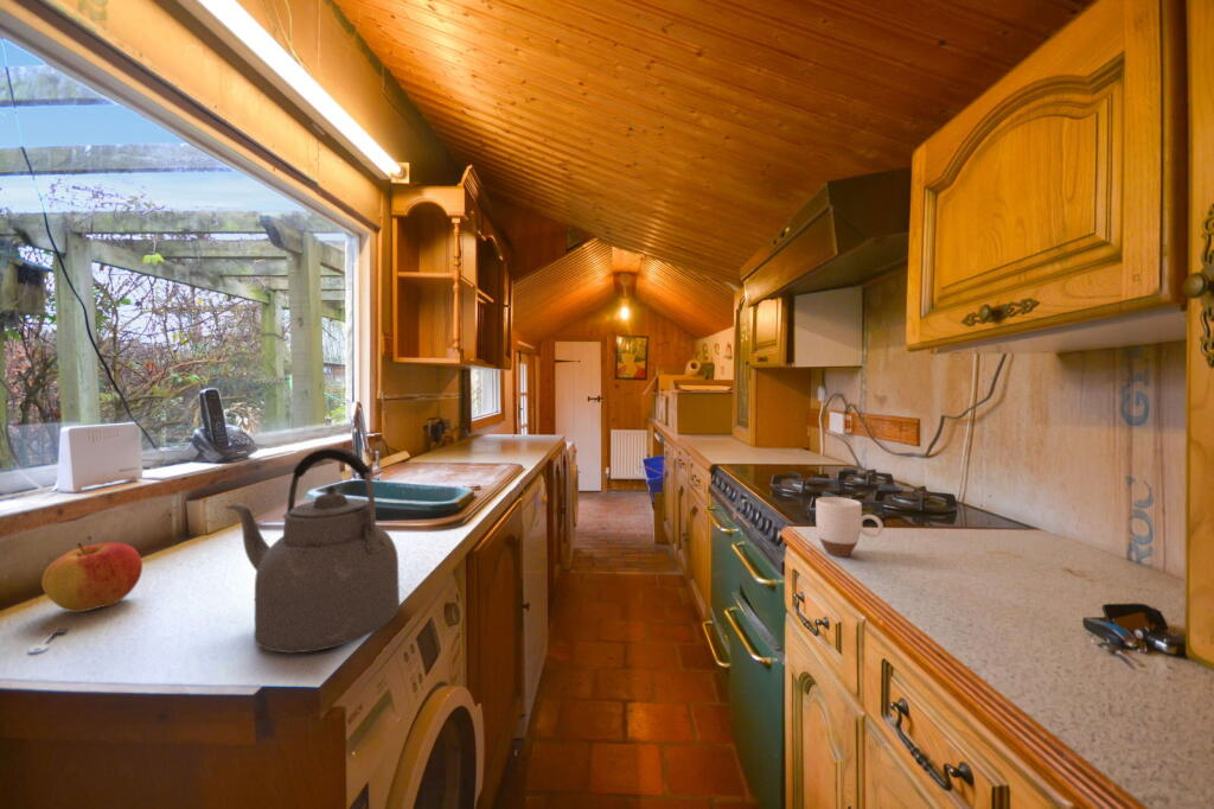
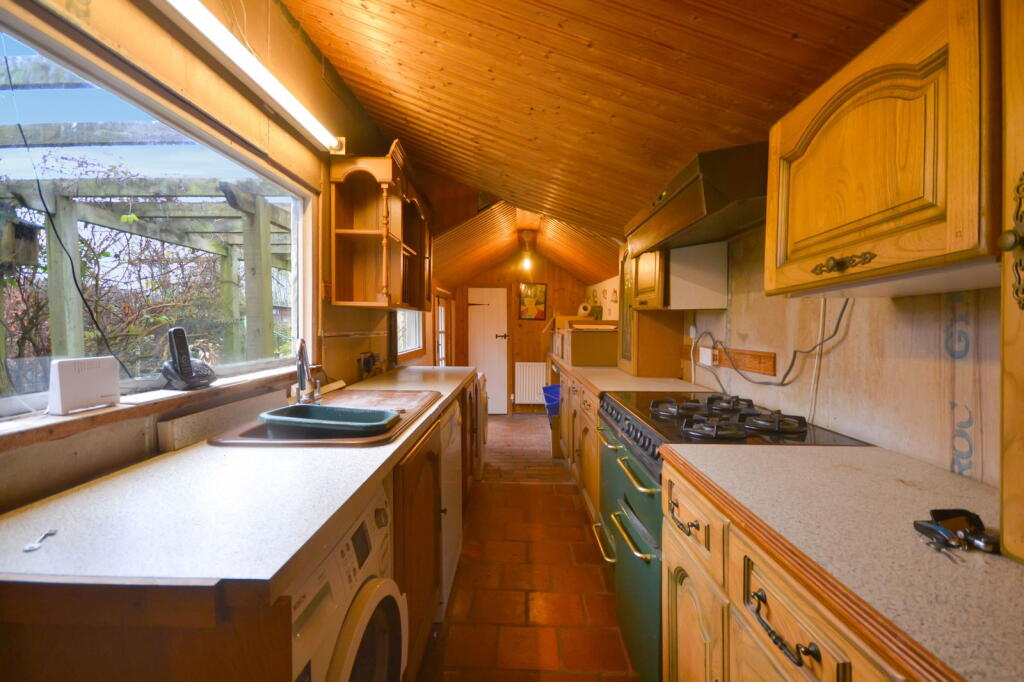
- apple (94, 573)
- mug (848, 528)
- kettle (305, 534)
